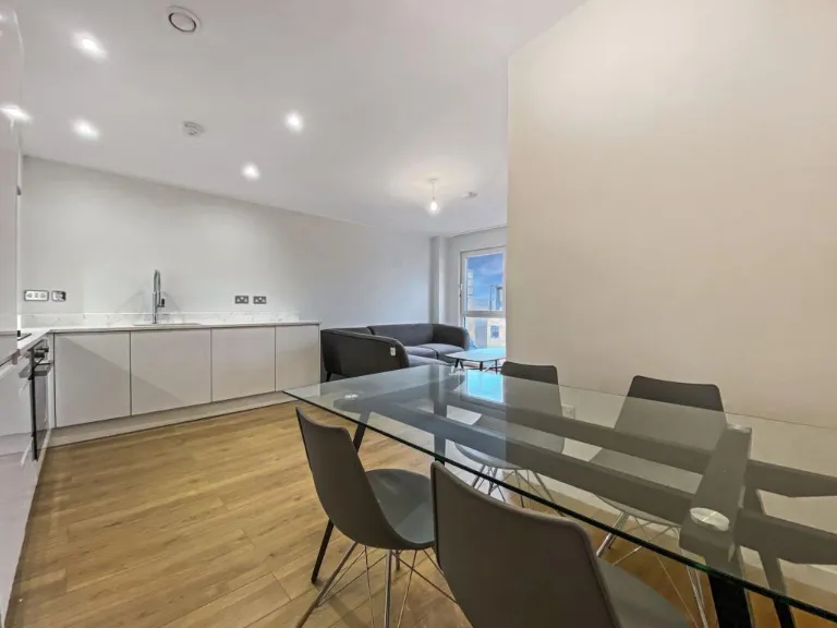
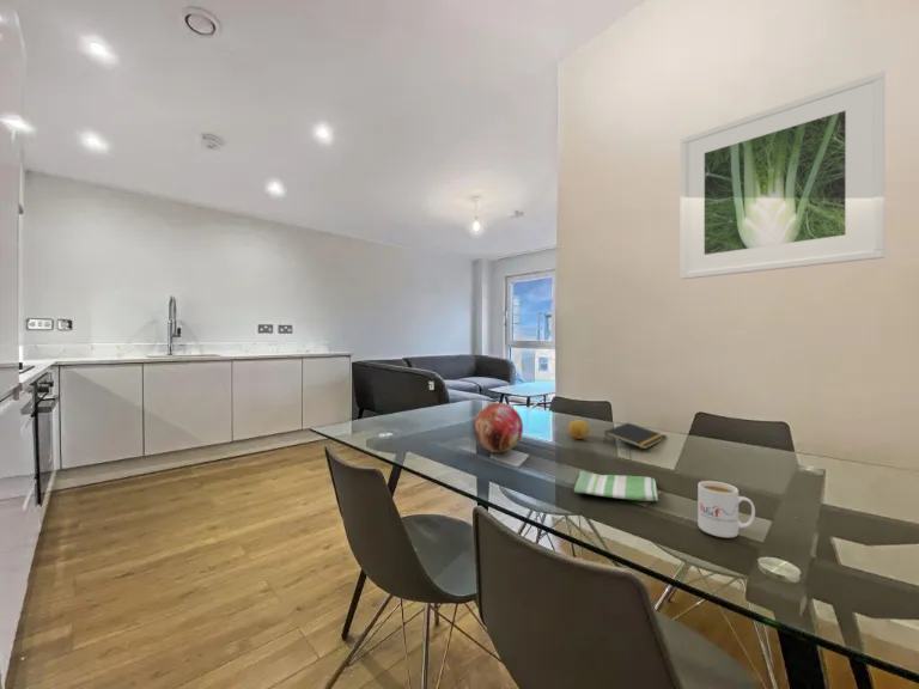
+ fruit (578, 428)
+ mug (725, 508)
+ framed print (767, 190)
+ notepad (635, 434)
+ dish towel (615, 484)
+ decorative orb (498, 427)
